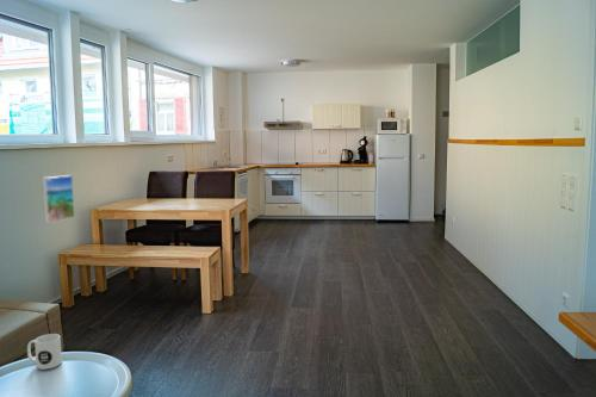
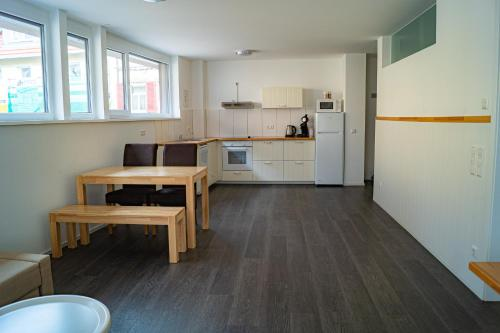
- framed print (58, 198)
- mug (43, 351)
